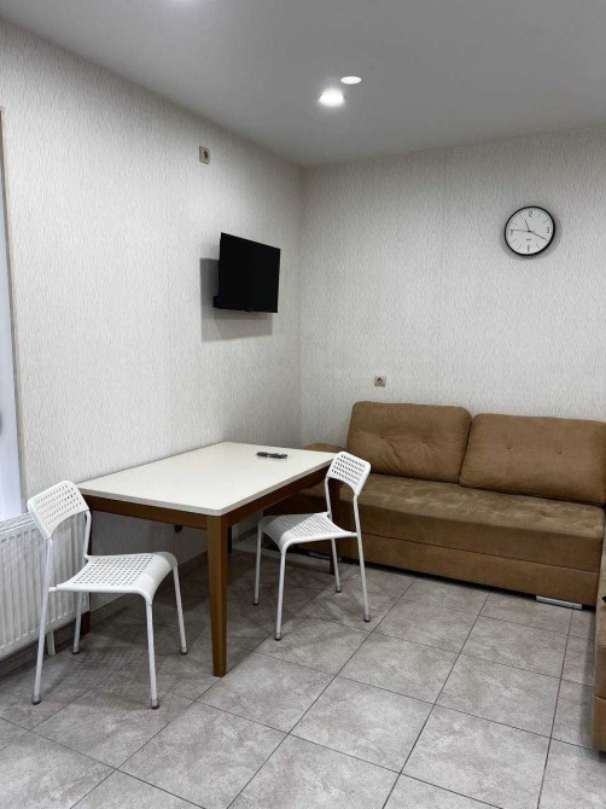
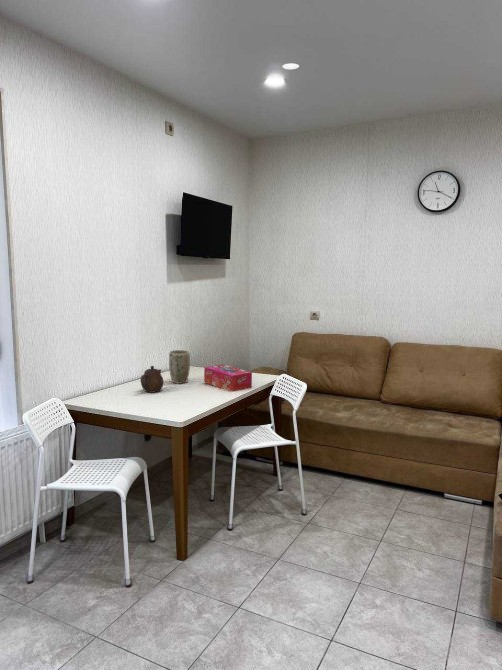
+ tissue box (227, 377)
+ teapot (151, 378)
+ plant pot (179, 366)
